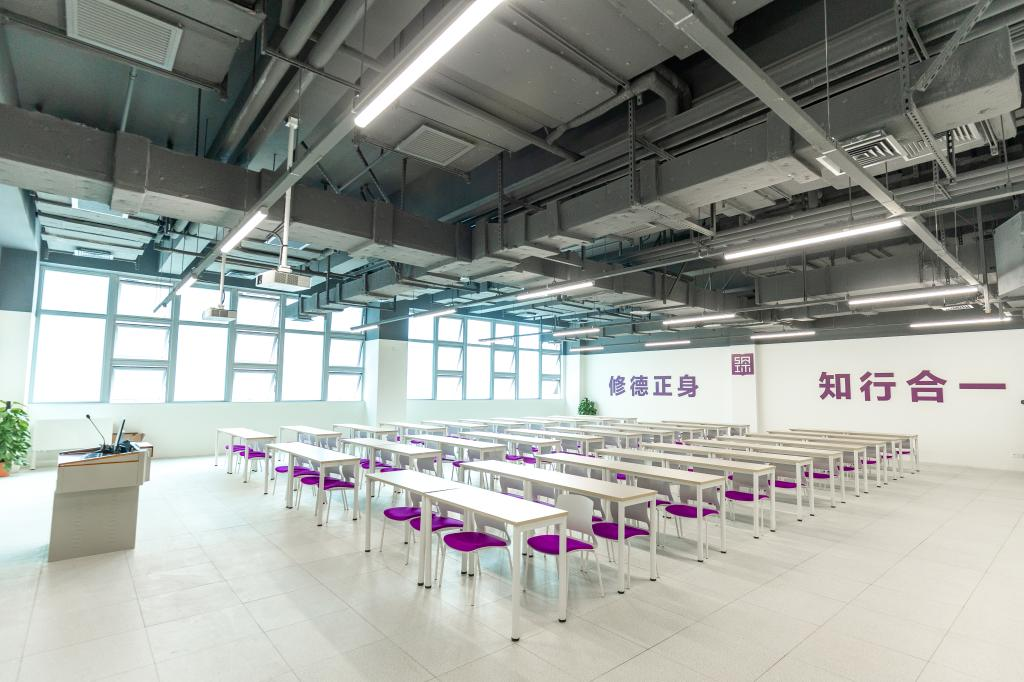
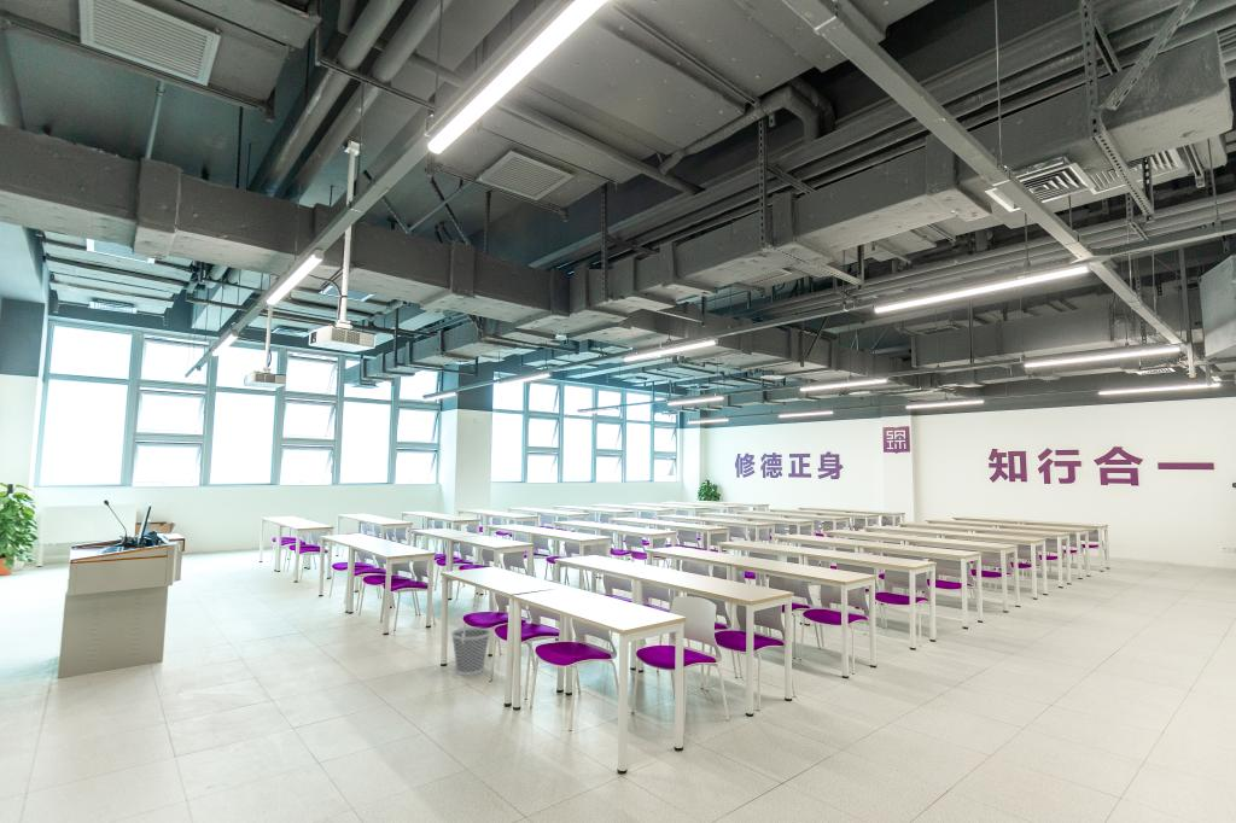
+ wastebasket (470, 650)
